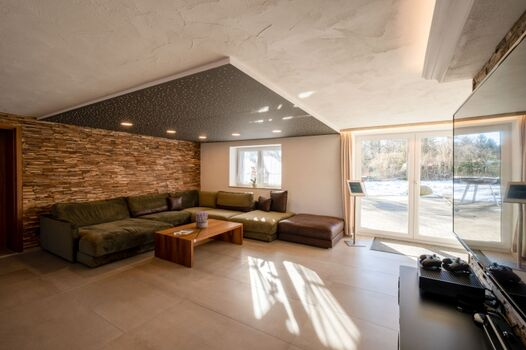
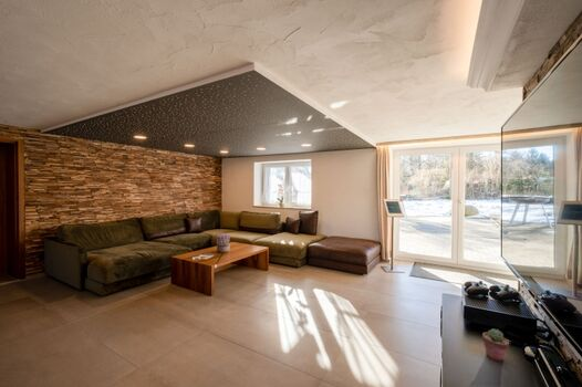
+ potted succulent (495, 343)
